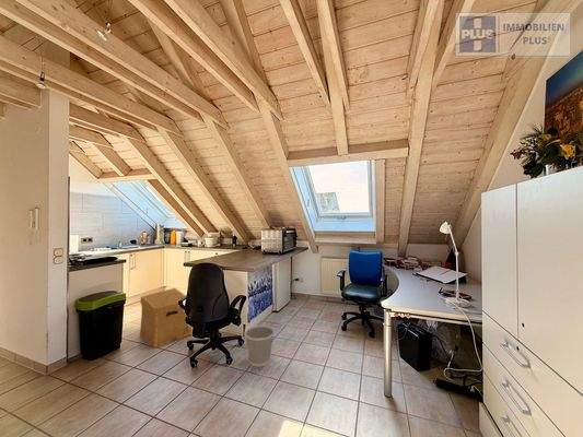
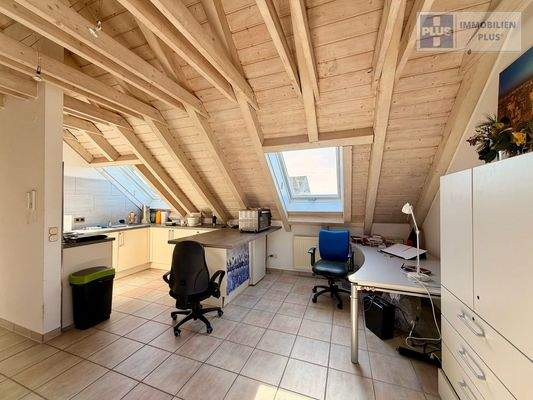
- wastebasket (259, 345)
- cardboard box (165, 315)
